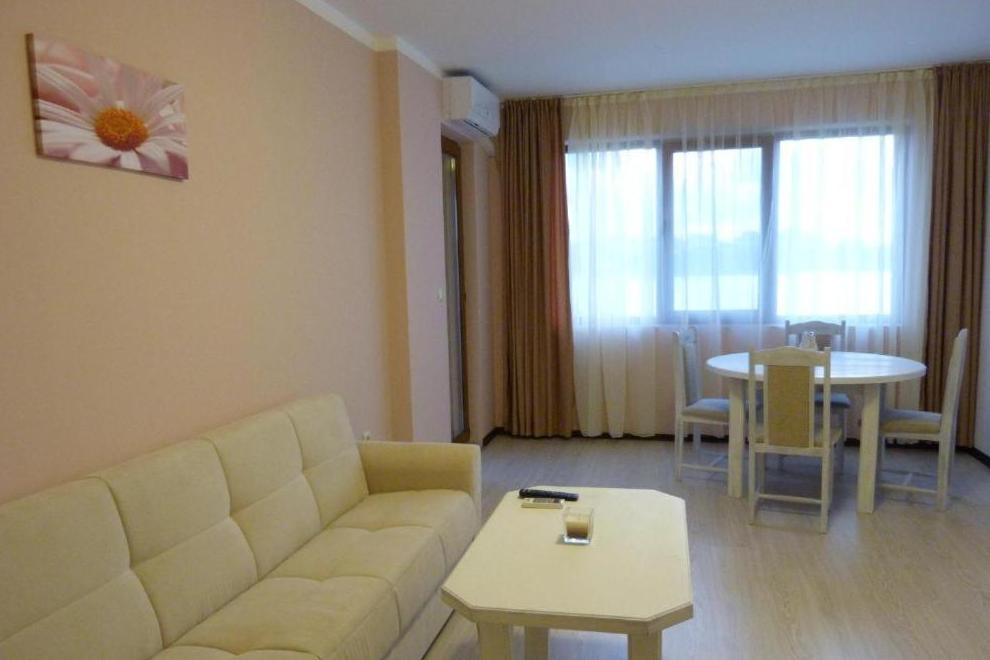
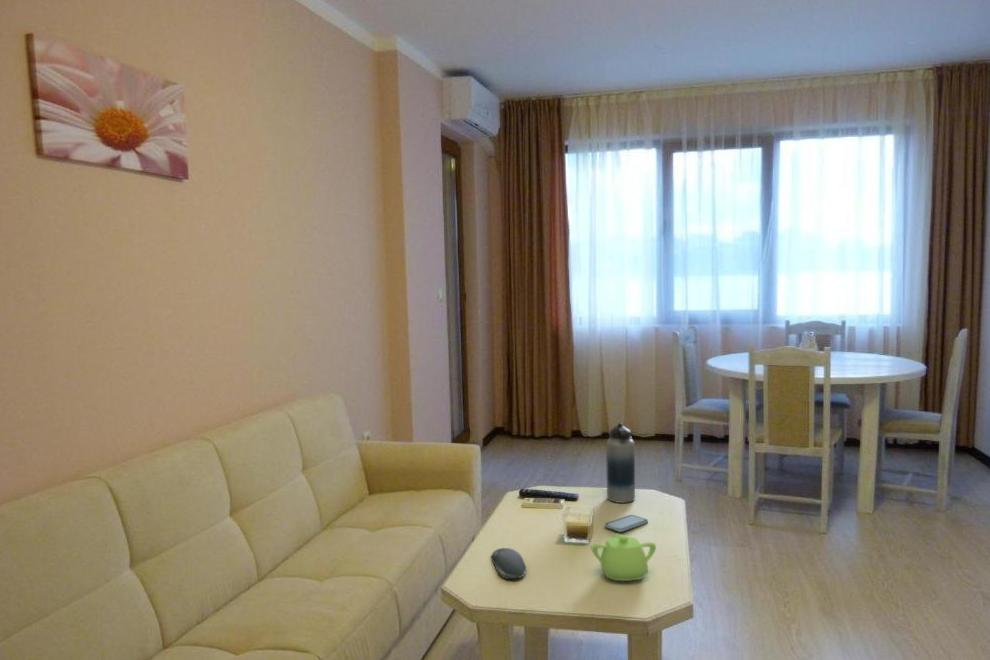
+ teapot (622, 552)
+ water bottle (620, 461)
+ smartphone (626, 523)
+ oval tray (508, 562)
